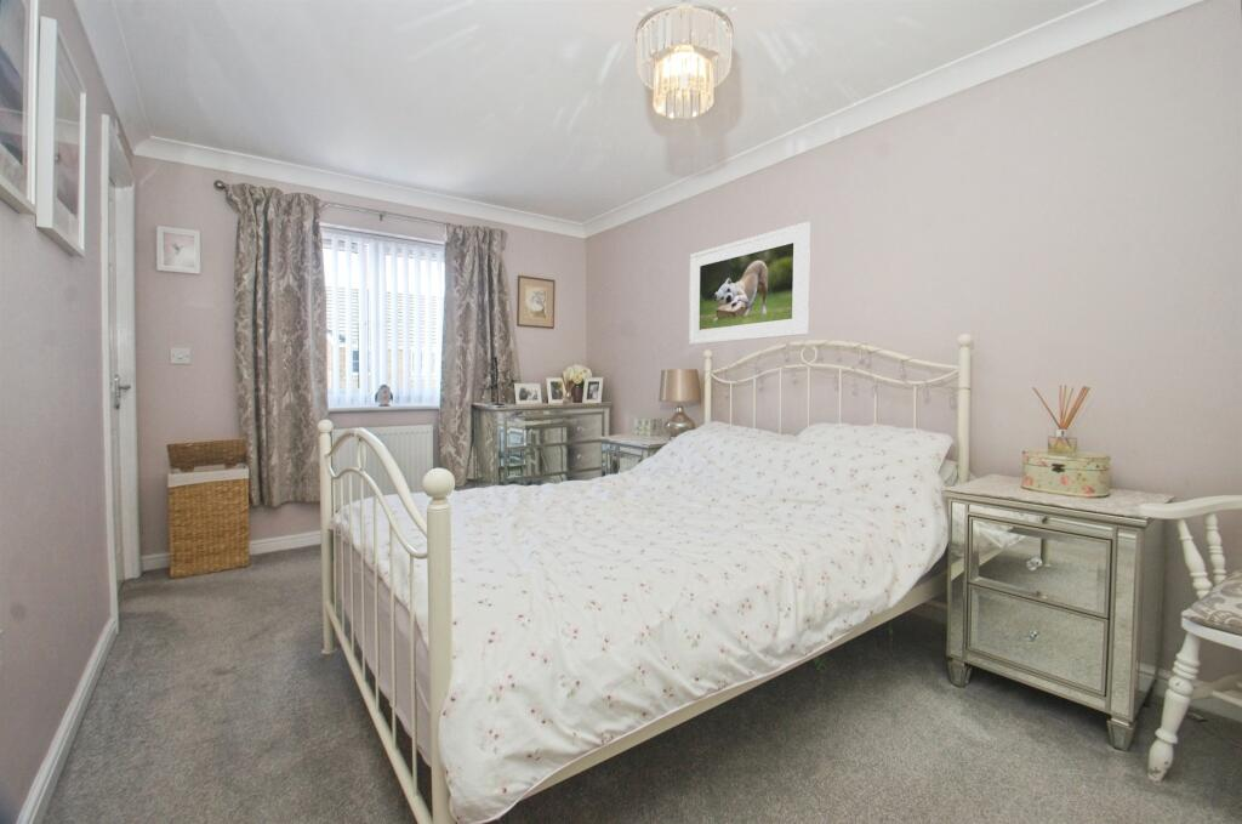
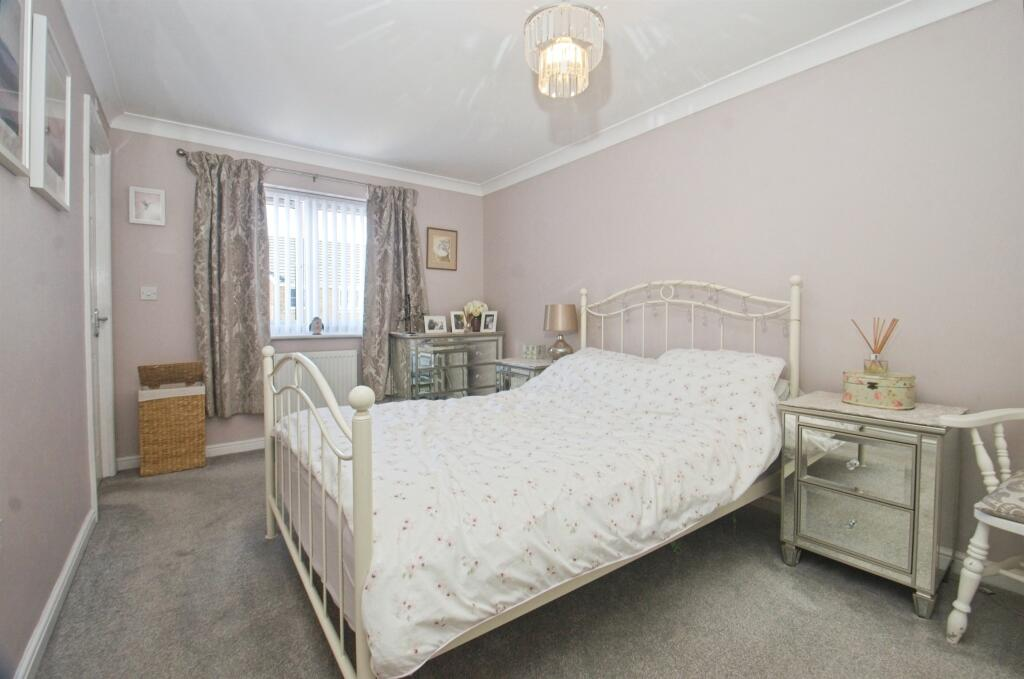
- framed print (742, 290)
